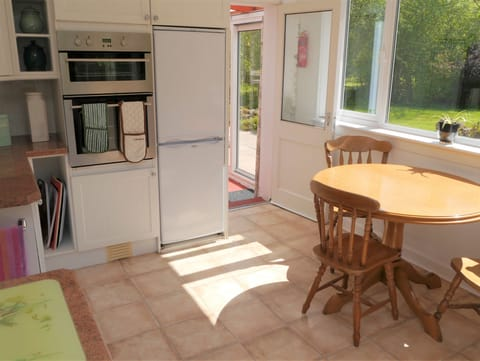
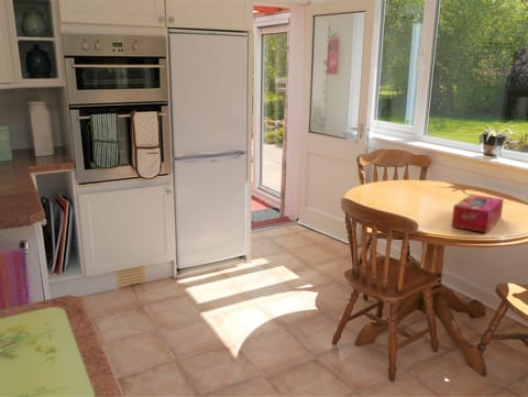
+ tissue box (477, 212)
